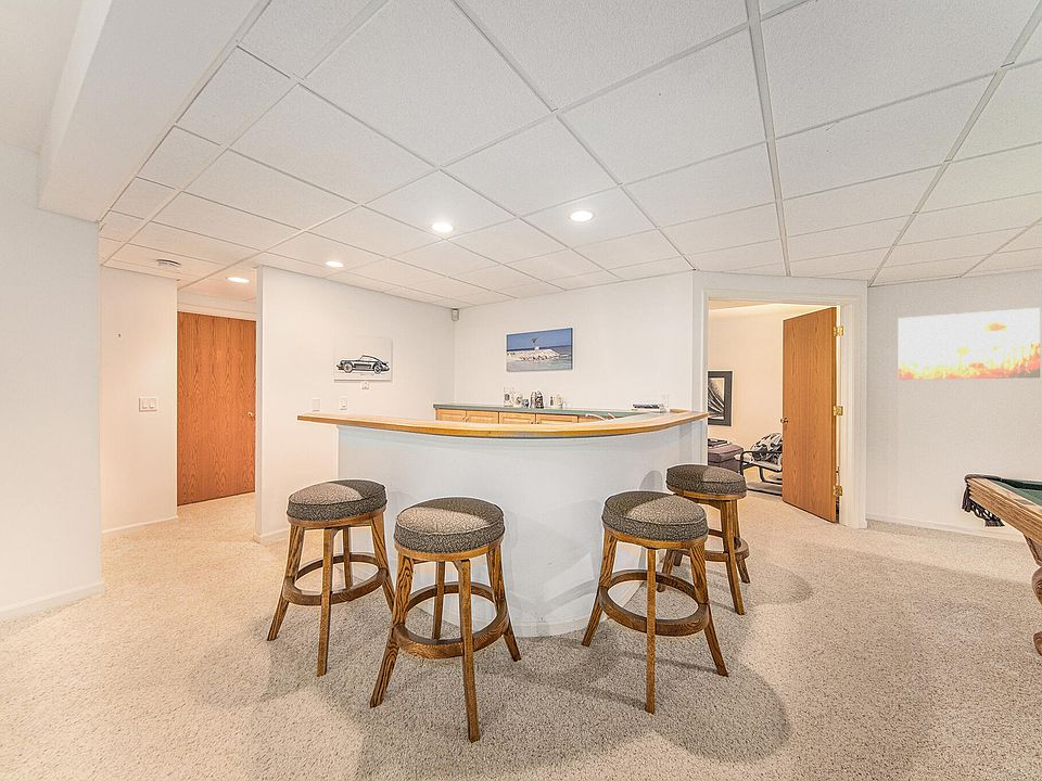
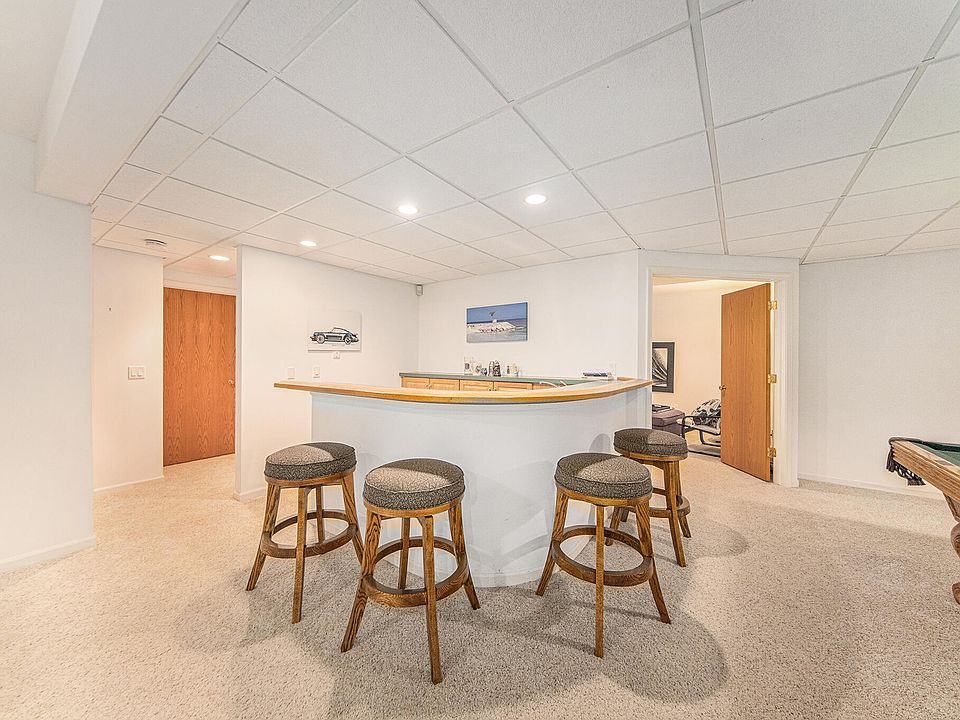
- wall art (964, 345)
